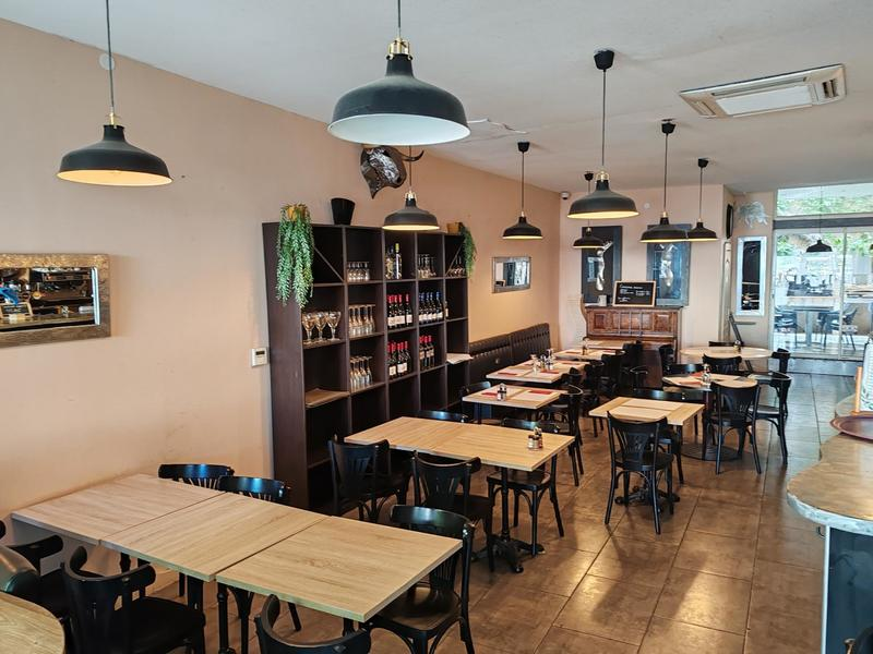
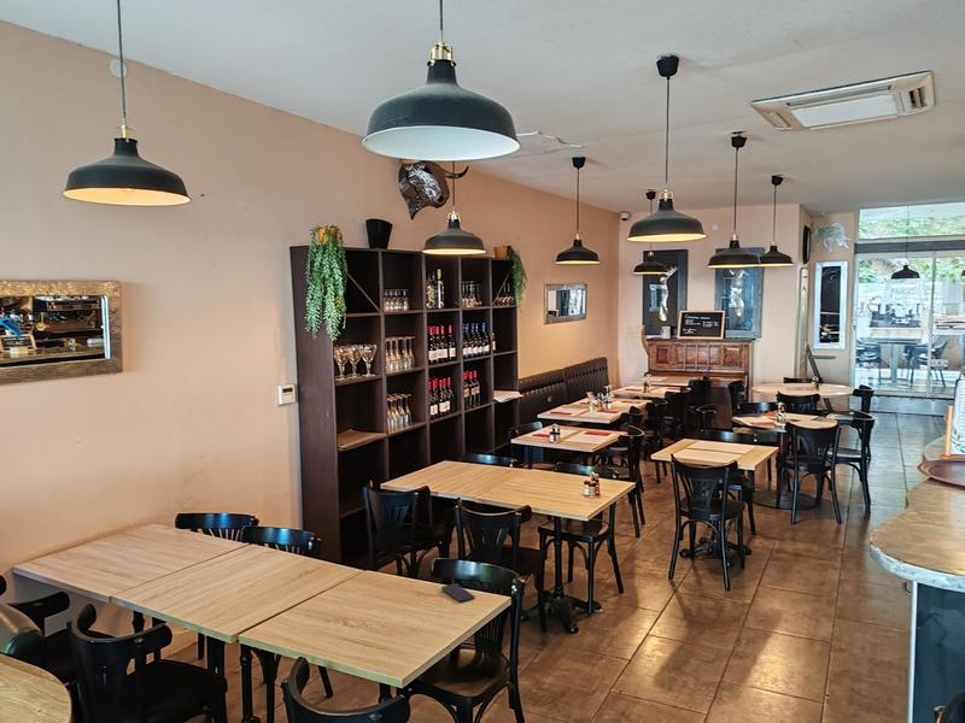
+ smartphone (457, 592)
